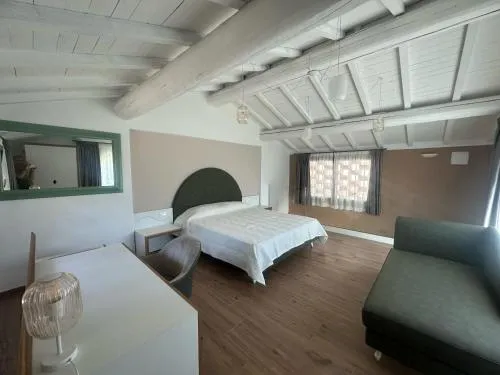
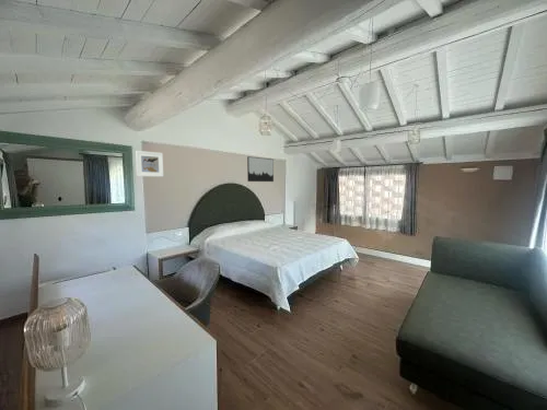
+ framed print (150, 164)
+ wall art (260, 169)
